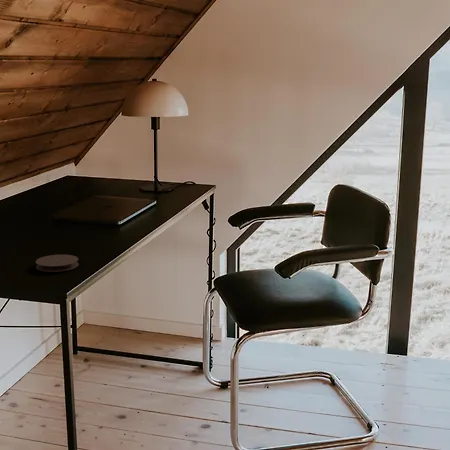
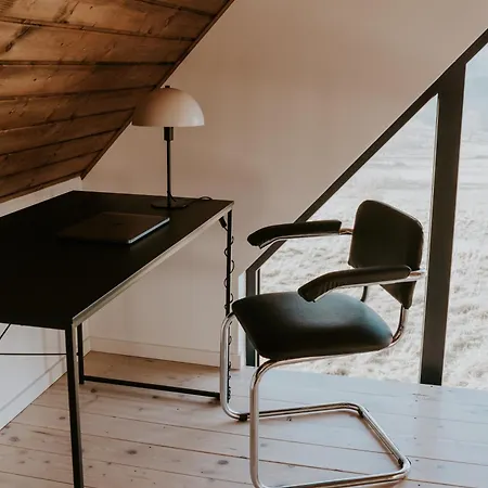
- coaster (57, 262)
